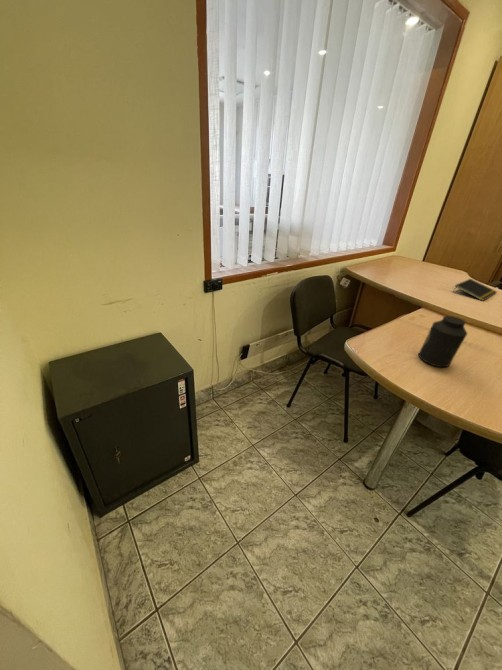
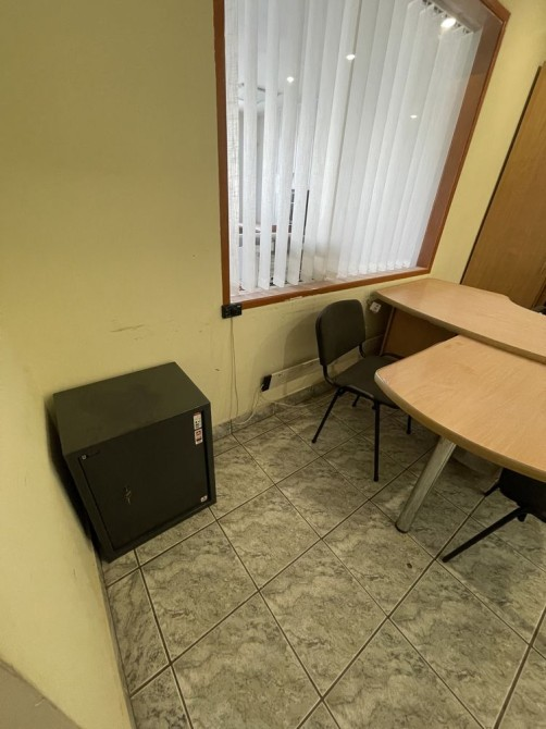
- notepad (476, 289)
- canister (443, 340)
